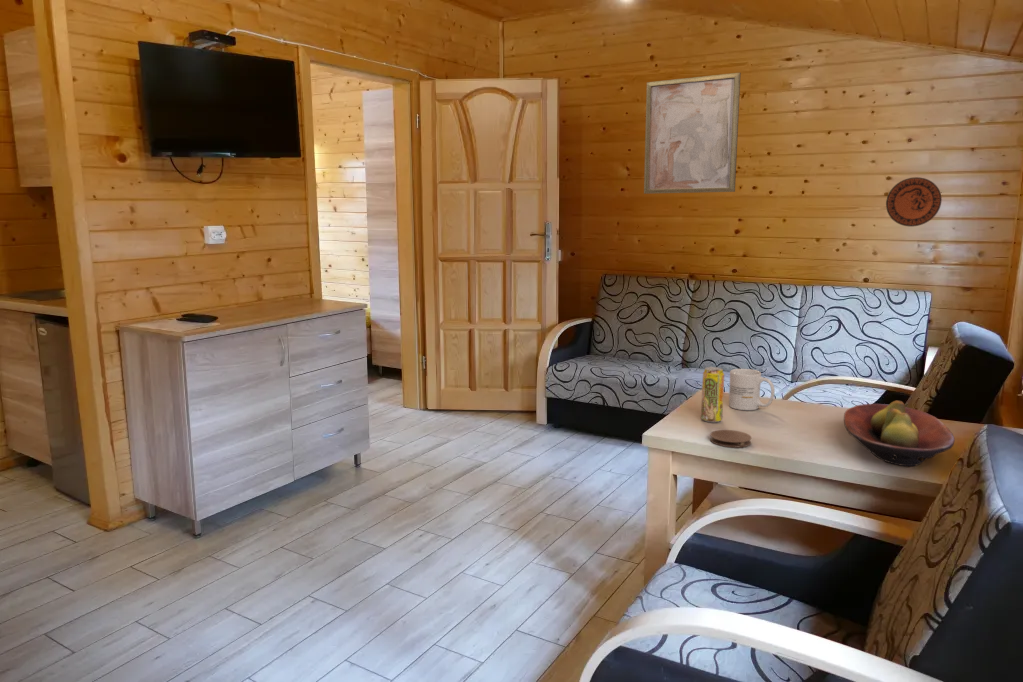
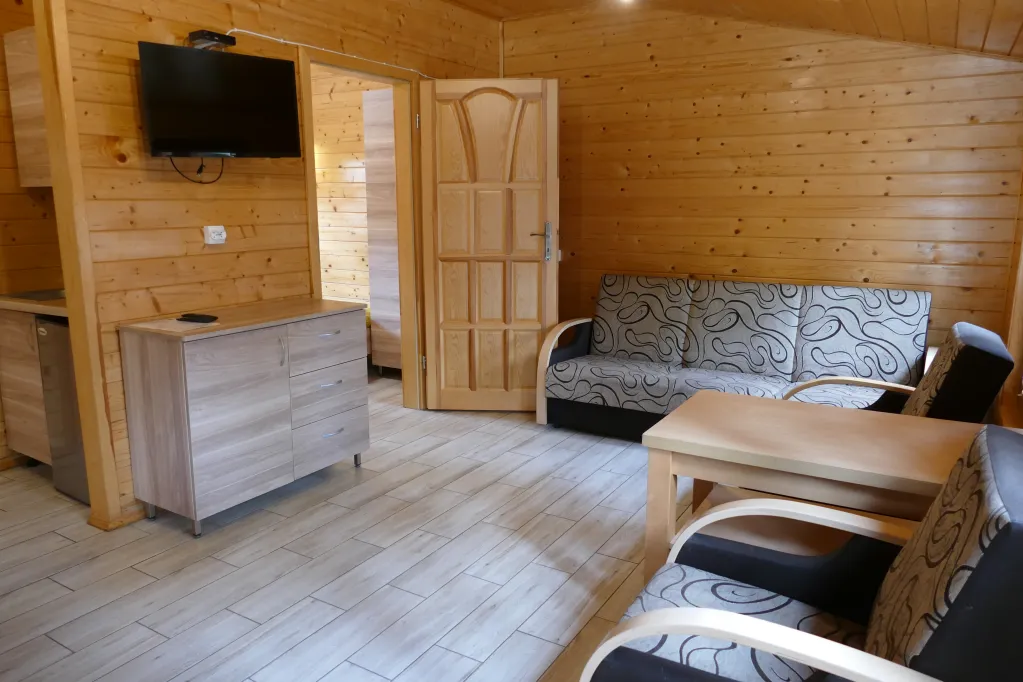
- wall art (689, 135)
- mug (750, 389)
- coaster (730, 438)
- decorative plate (913, 202)
- fruit bowl (895, 427)
- beverage can (712, 393)
